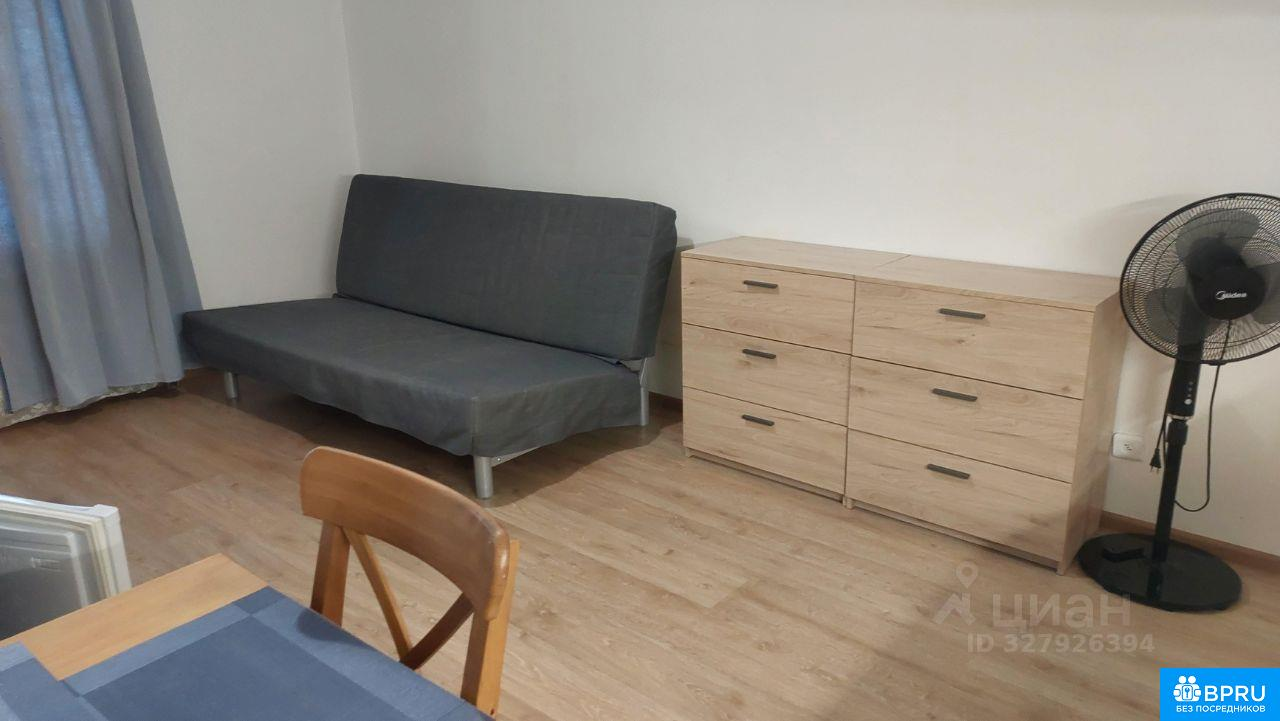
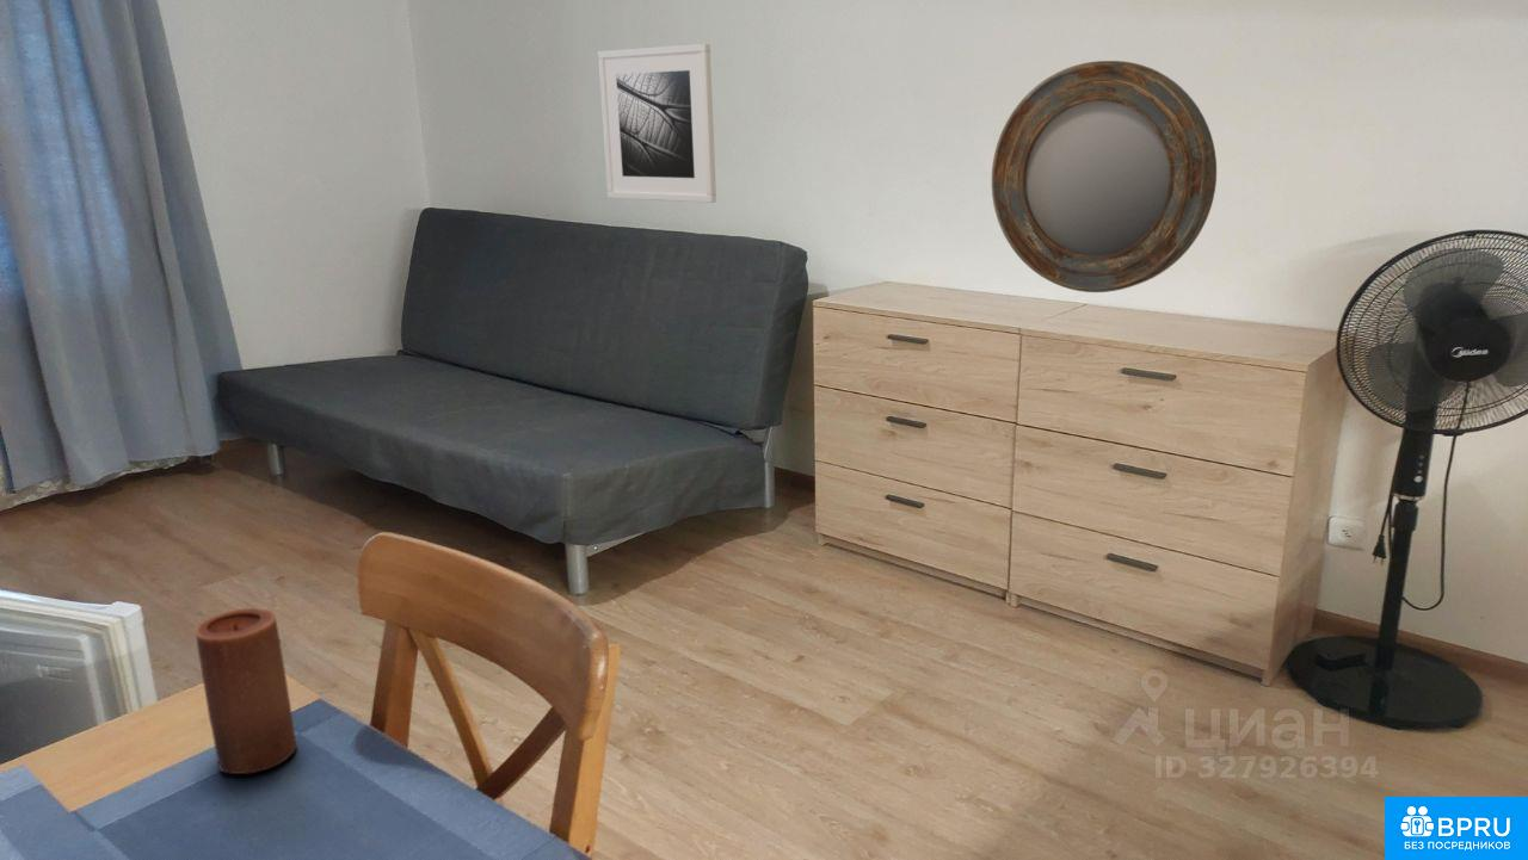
+ candle (246, 689)
+ home mirror (1097, 179)
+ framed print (655, 125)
